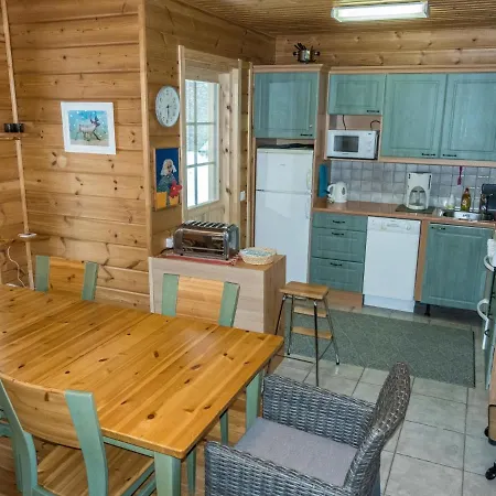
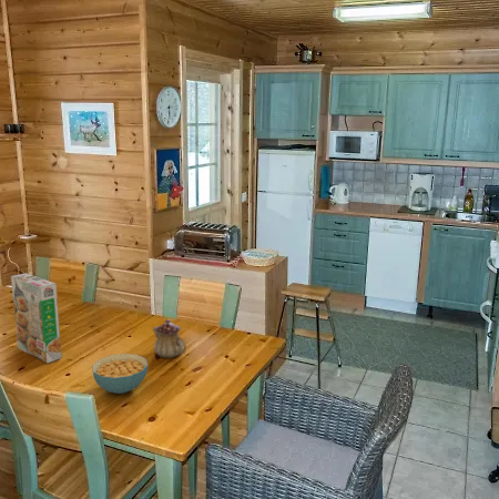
+ cereal box (35, 316)
+ cereal bowl (120, 377)
+ teapot (170, 336)
